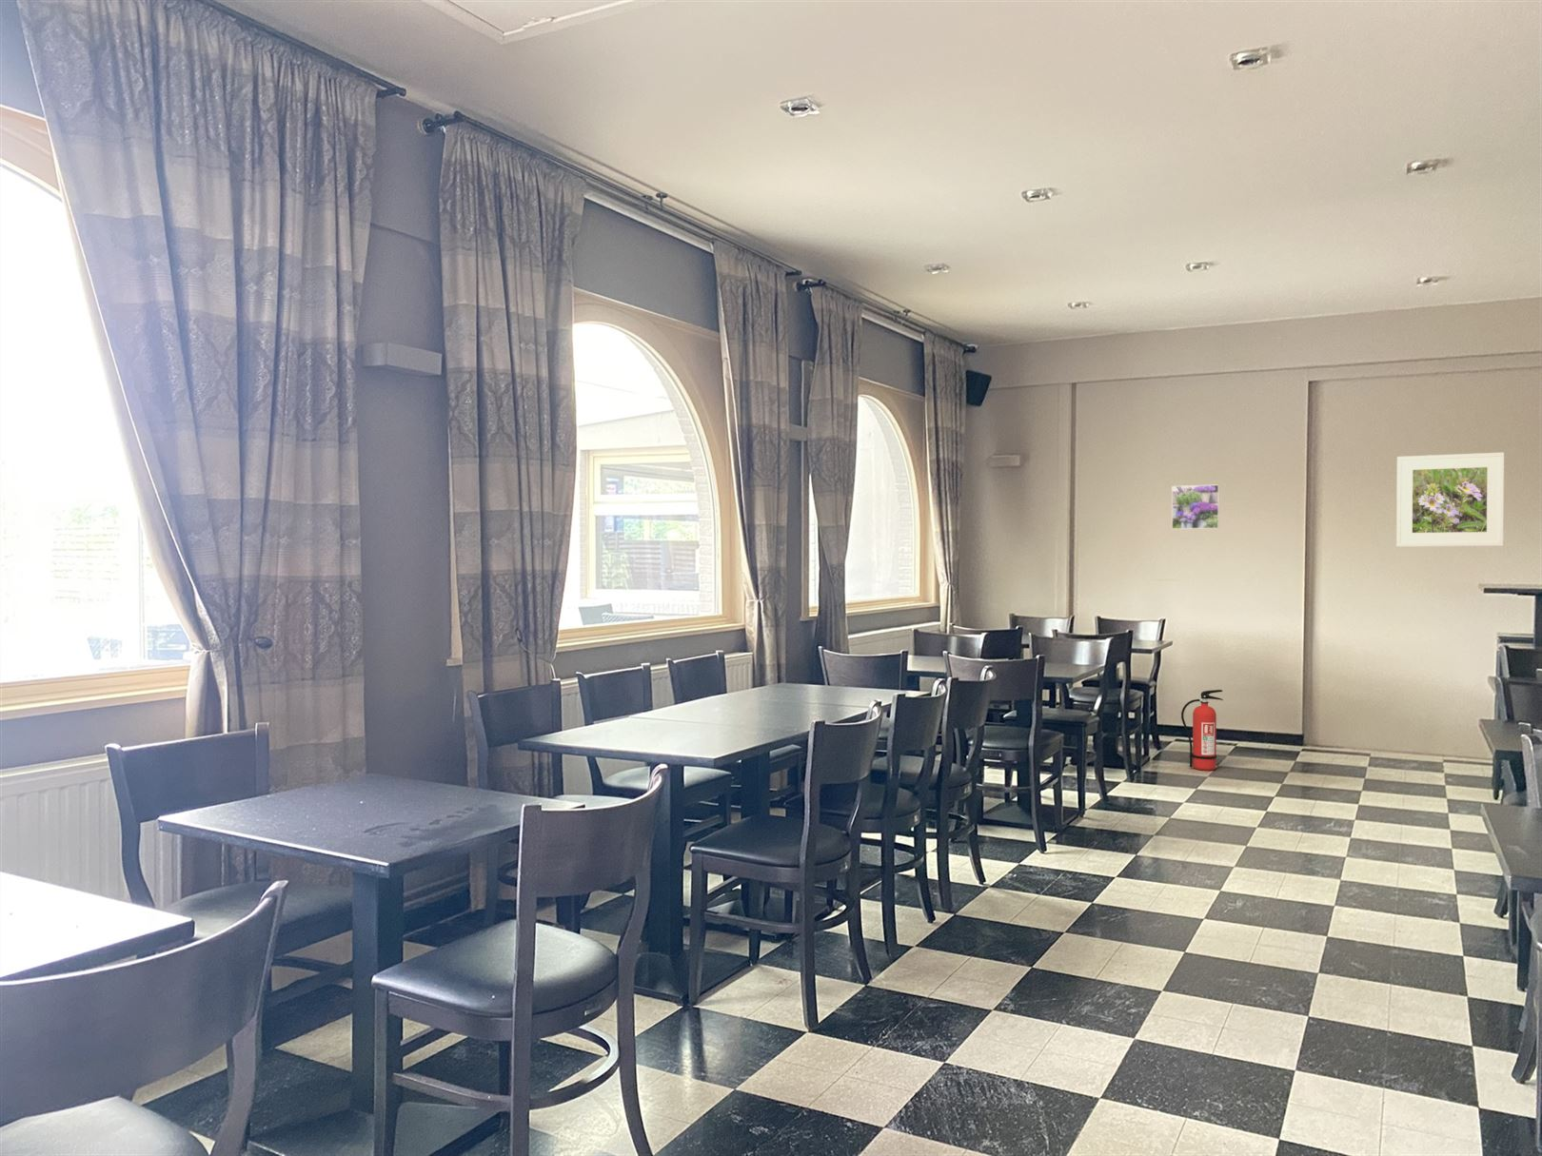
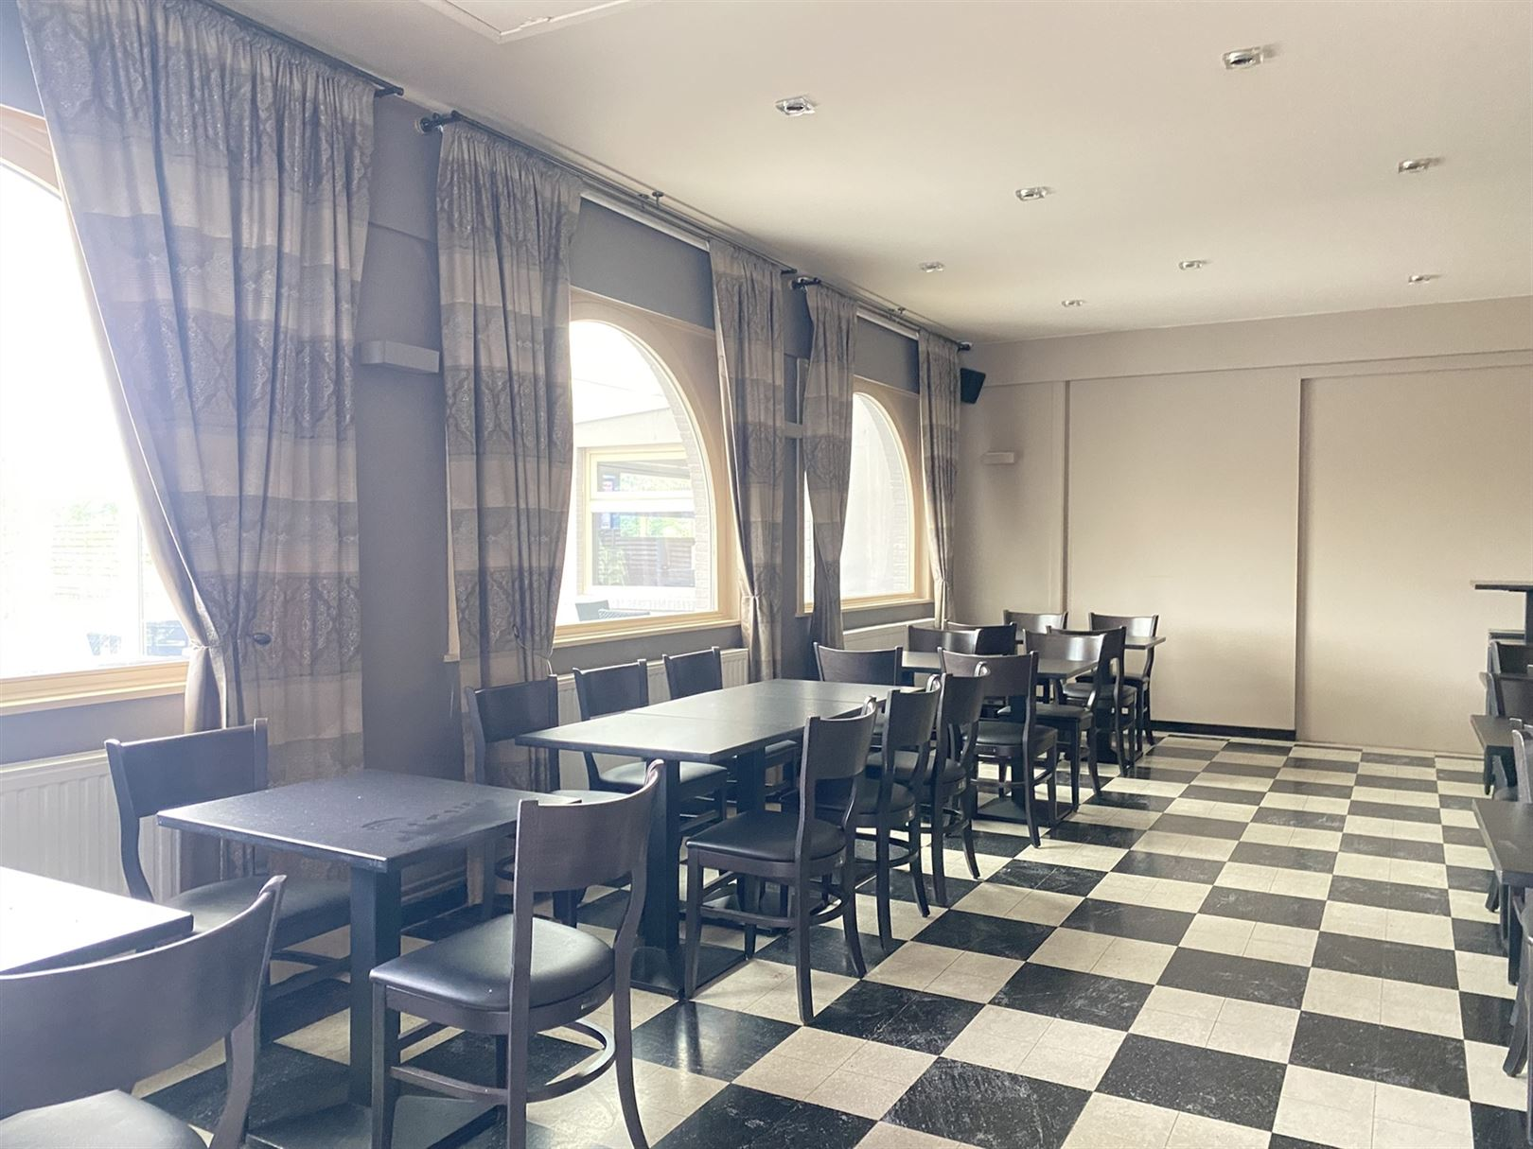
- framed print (1449, 500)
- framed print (1195, 508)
- fire extinguisher (1201, 729)
